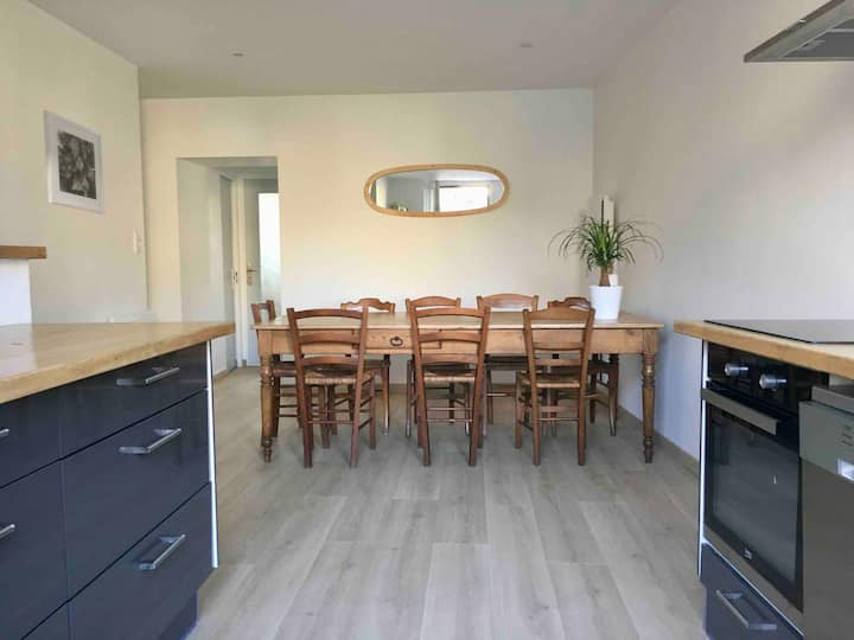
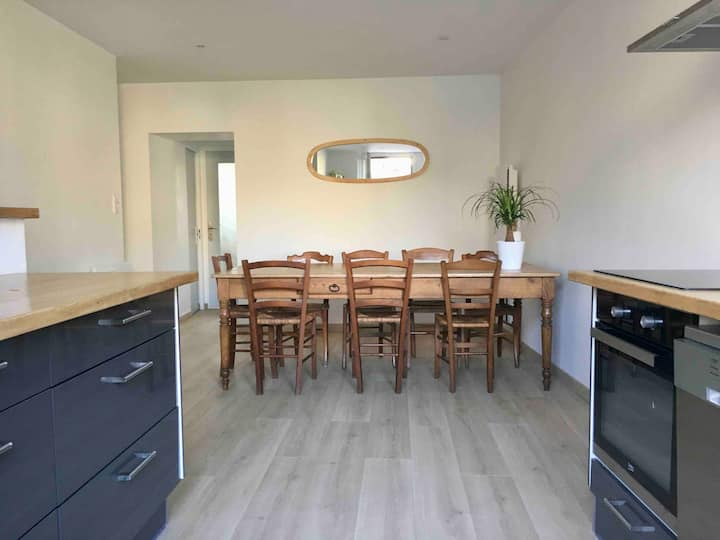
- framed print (76, 166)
